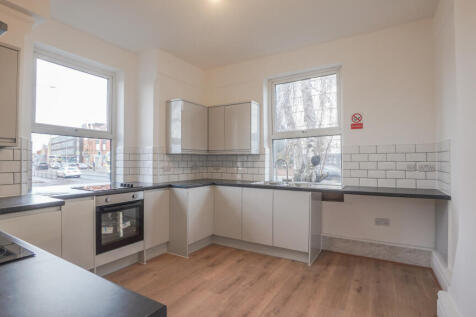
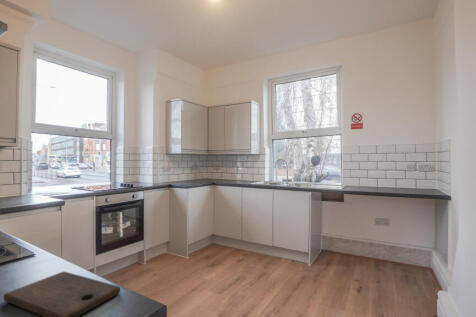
+ cutting board (63, 293)
